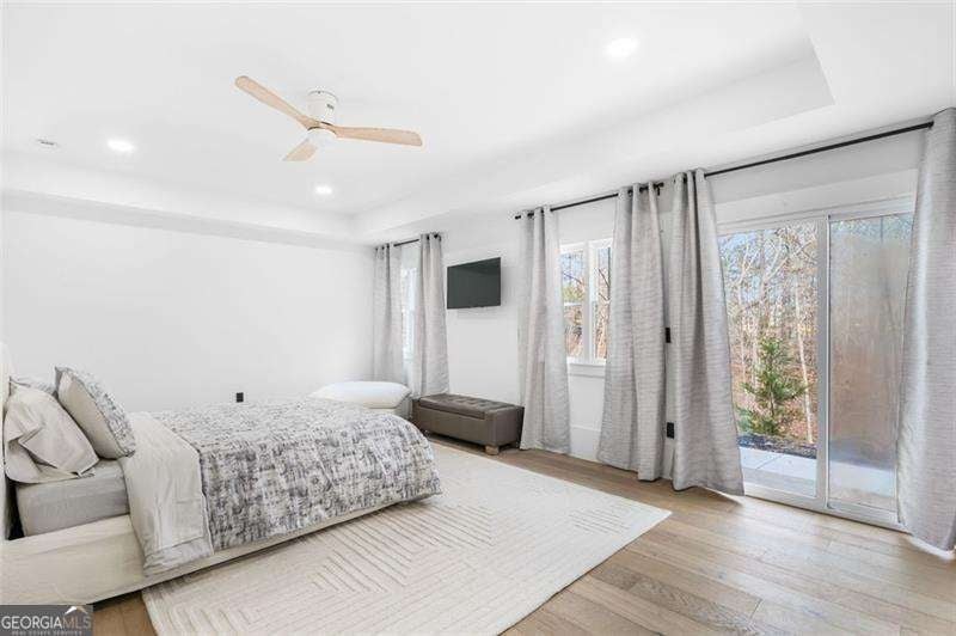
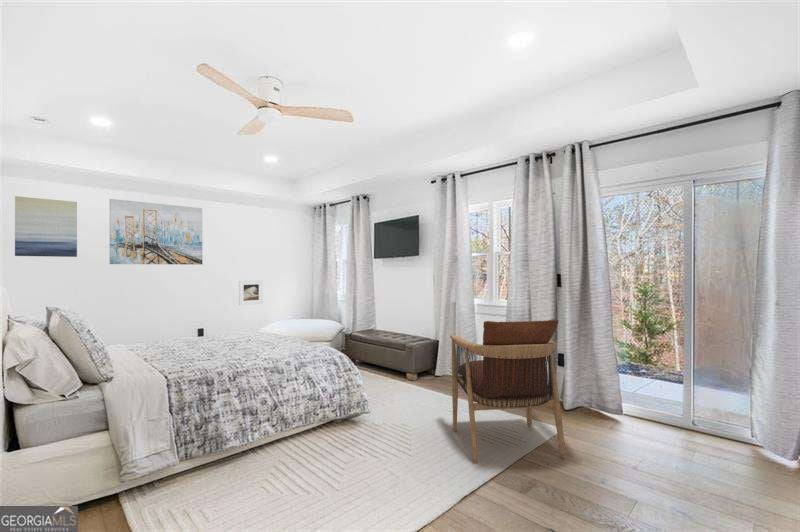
+ wall art (47, 227)
+ wall art (159, 234)
+ armchair (505, 379)
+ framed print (251, 292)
